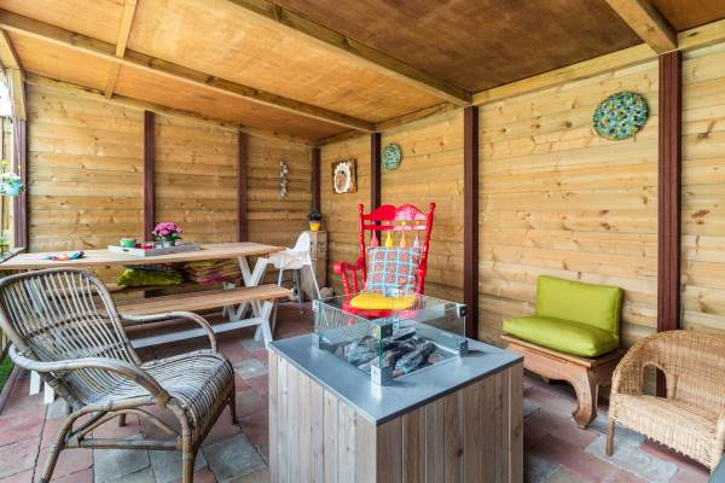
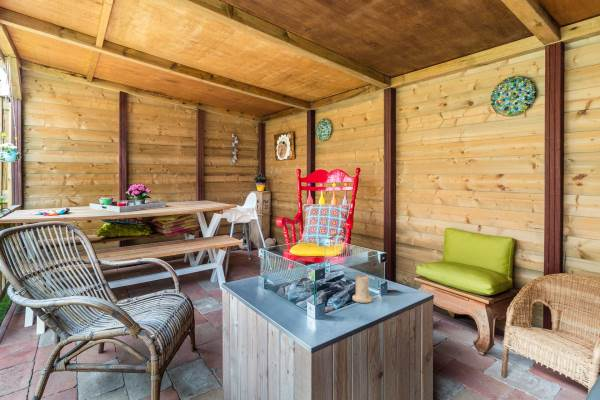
+ candle (362, 286)
